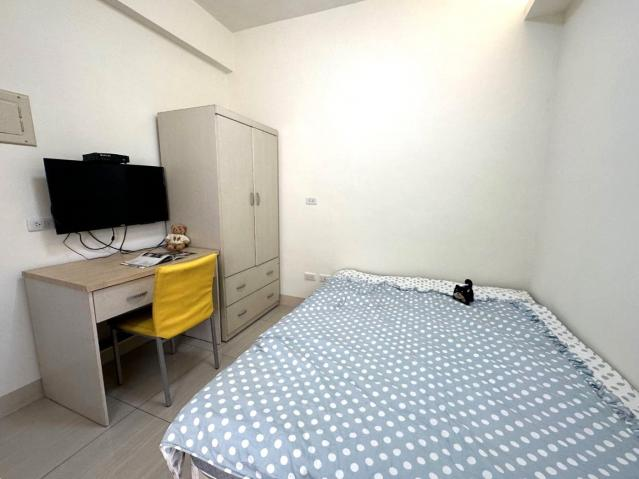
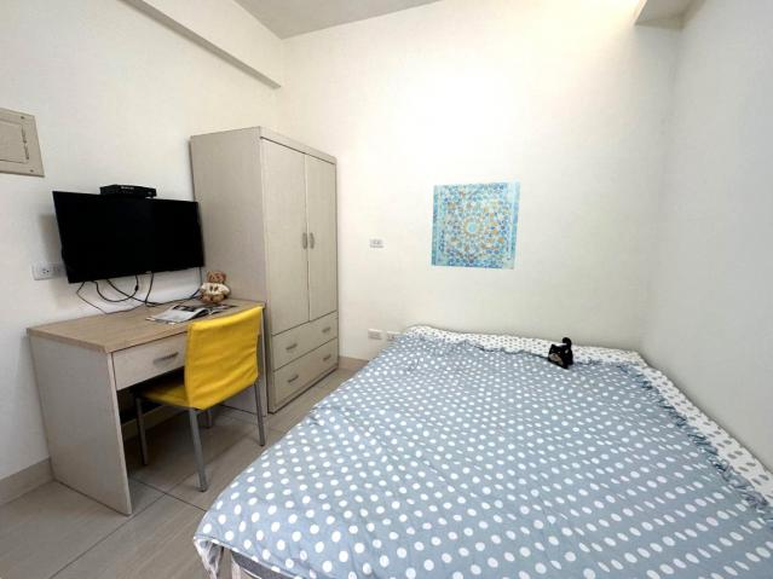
+ wall art (473, 226)
